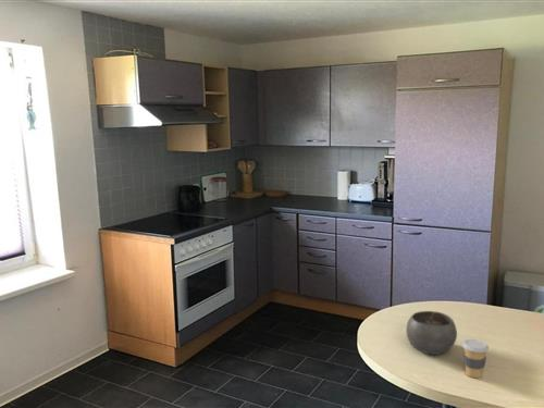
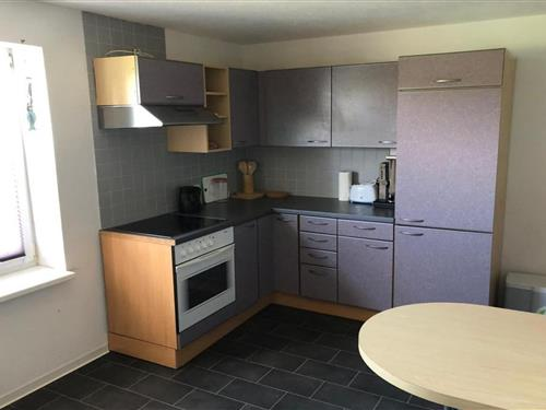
- coffee cup (474, 358)
- bowl (431, 333)
